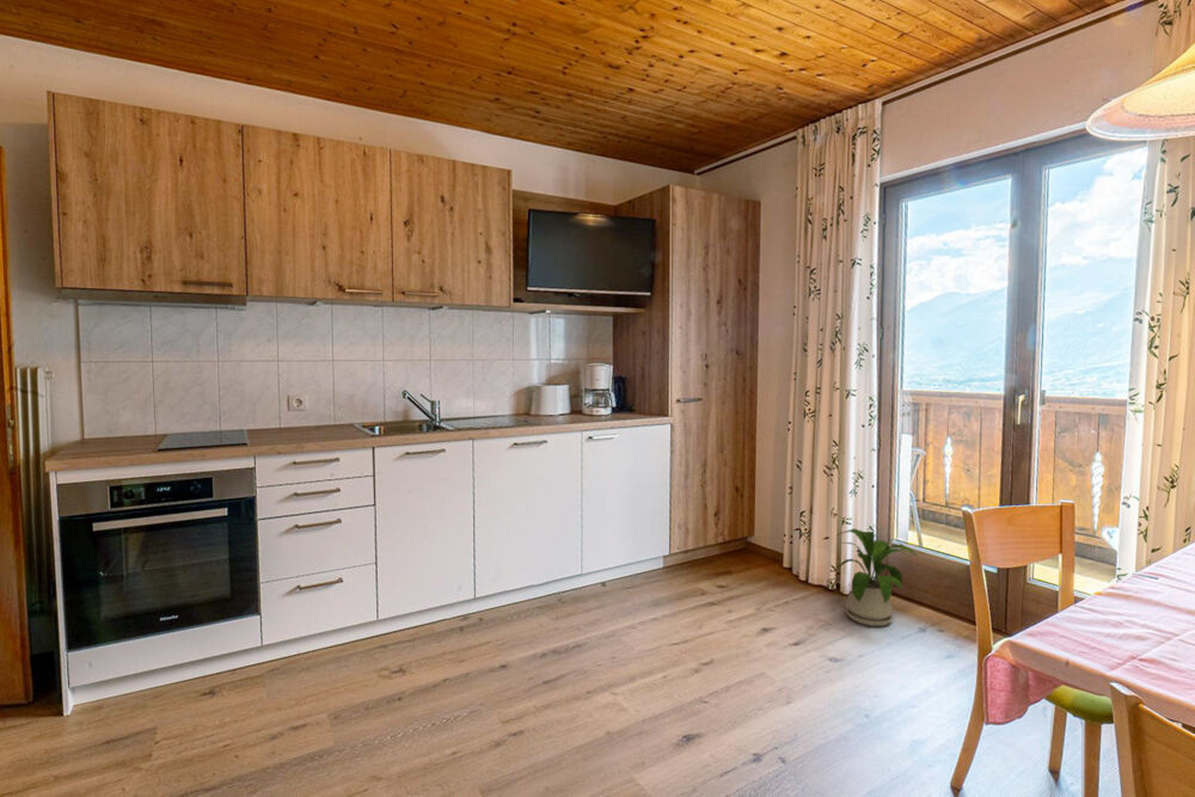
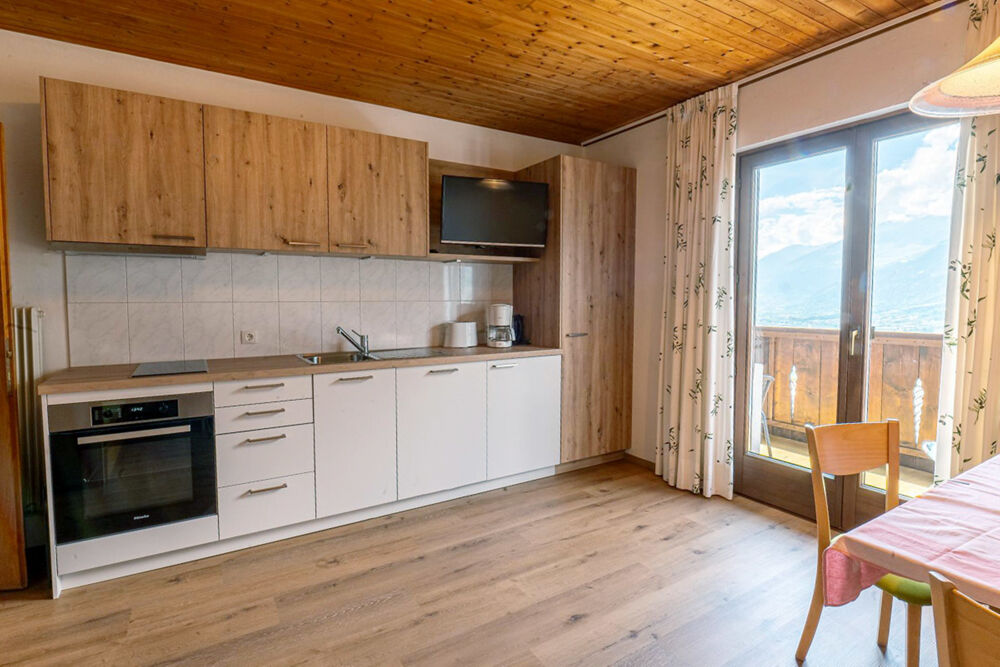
- house plant (878, 570)
